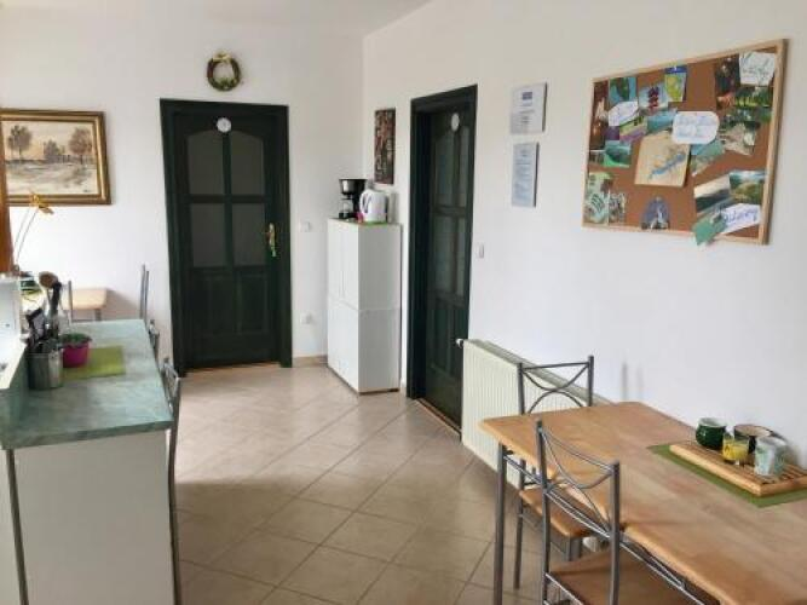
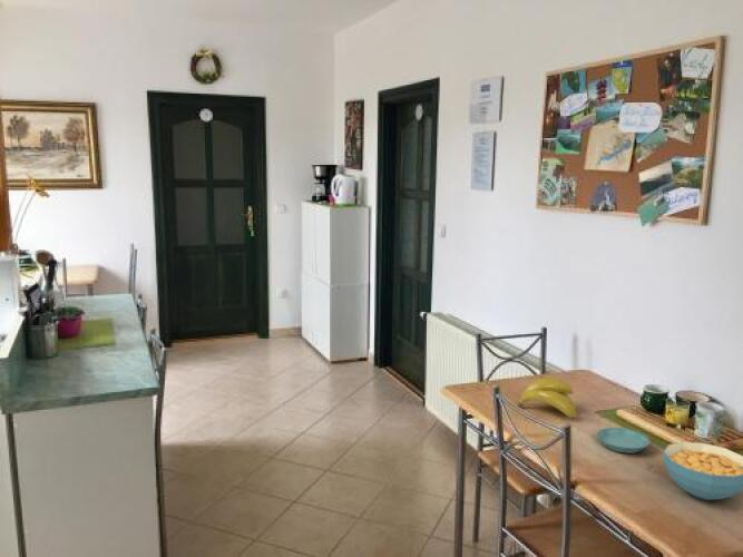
+ banana (547, 393)
+ cereal bowl (705, 476)
+ saucer (622, 441)
